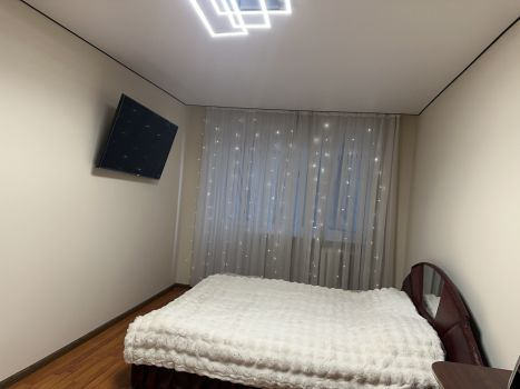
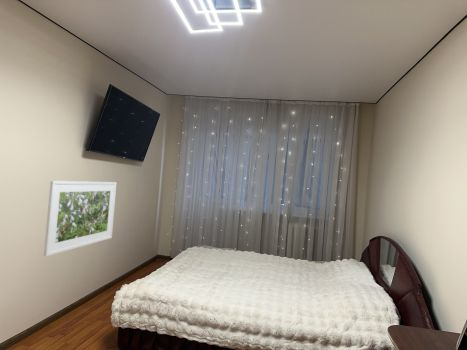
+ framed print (85, 213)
